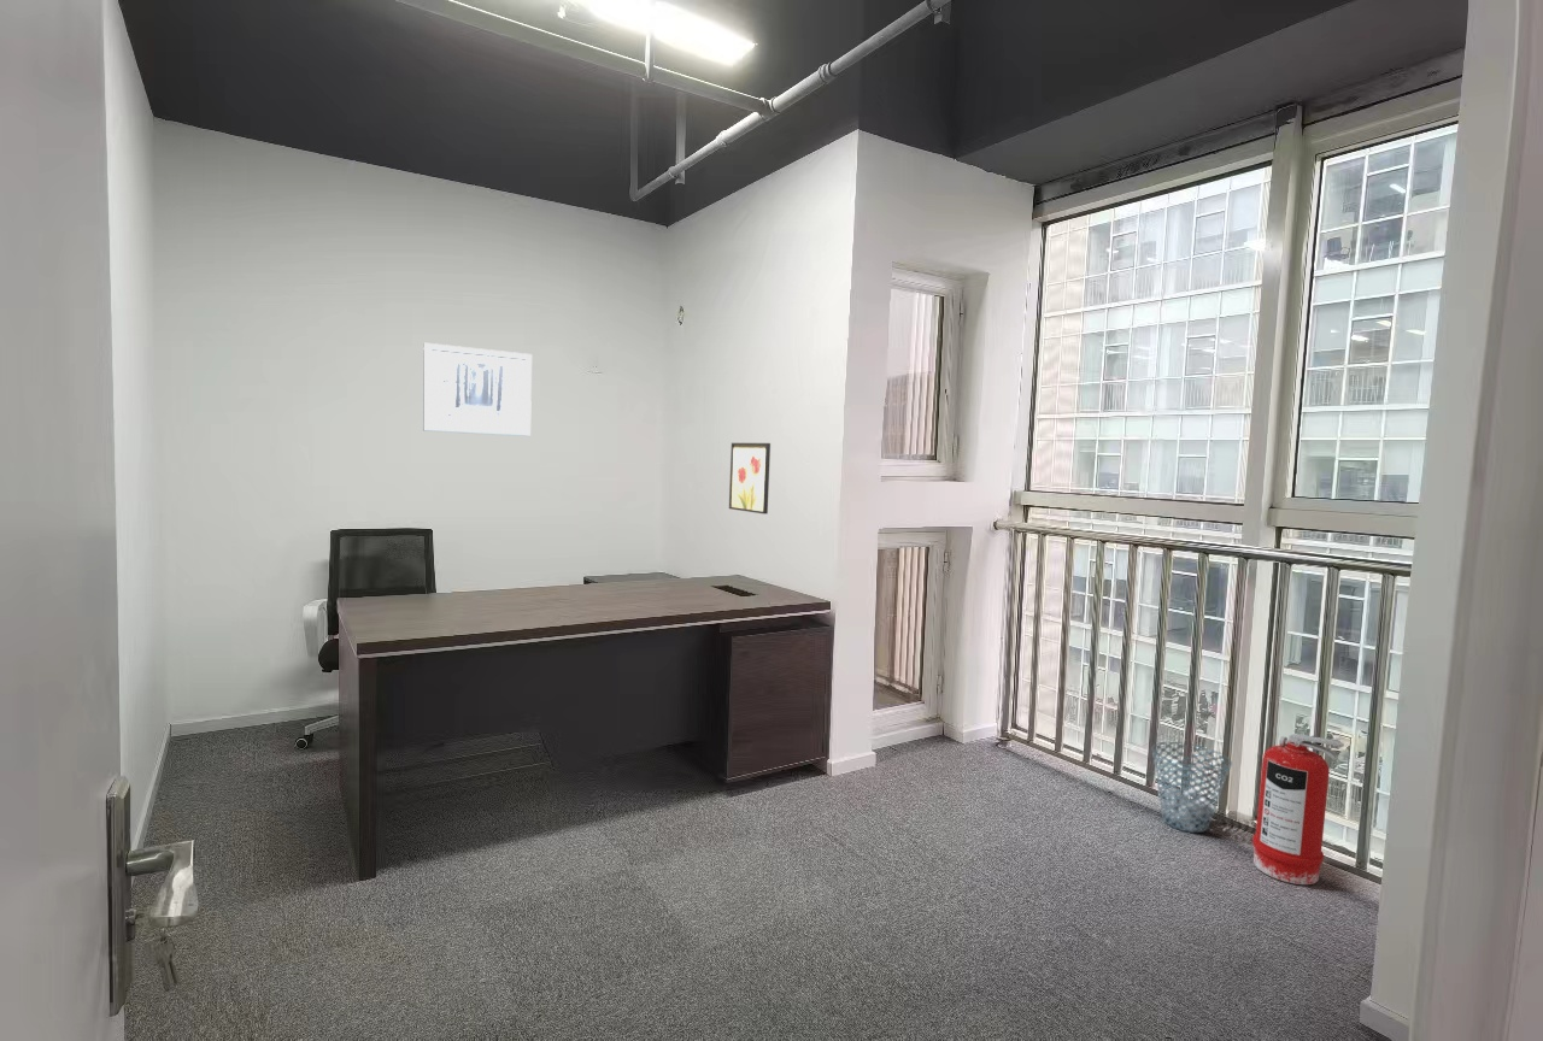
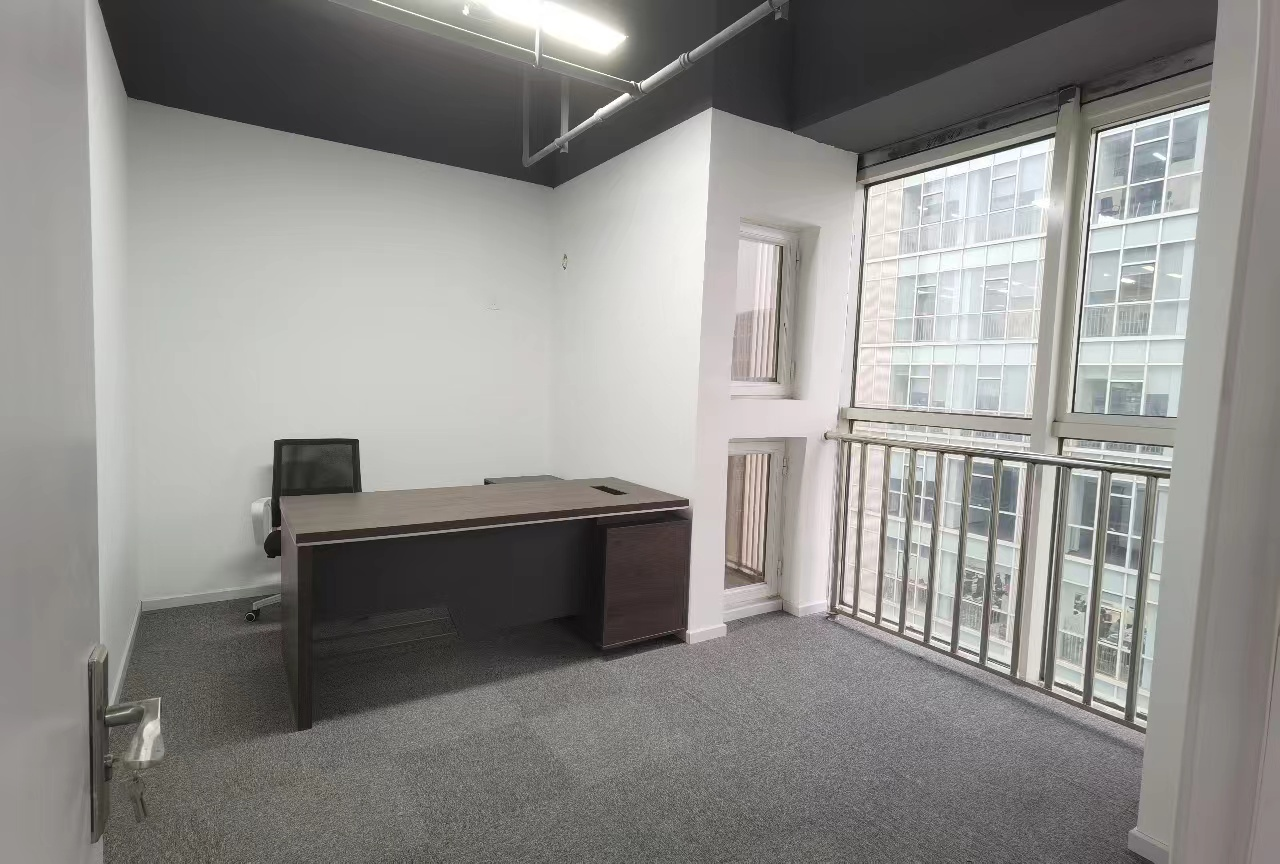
- waste basket (1187, 788)
- fire extinguisher (1302, 800)
- wall art (479, 390)
- wall art (750, 477)
